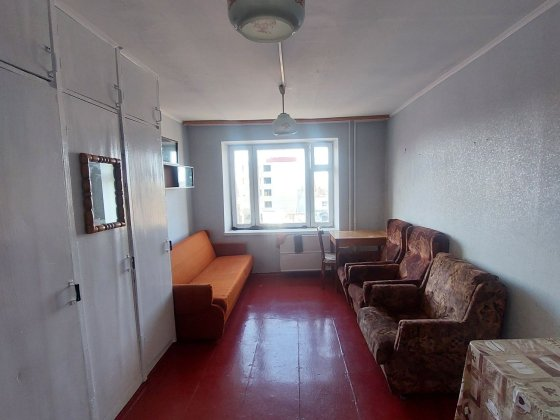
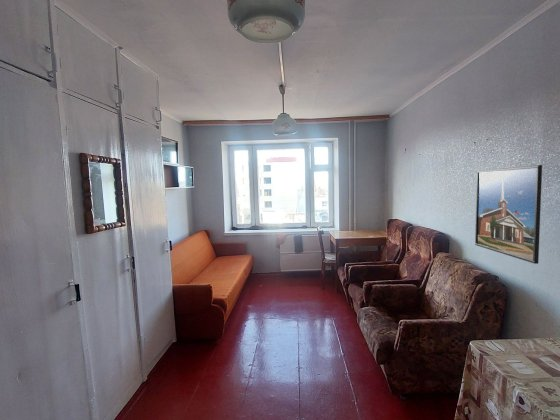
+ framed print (503, 211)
